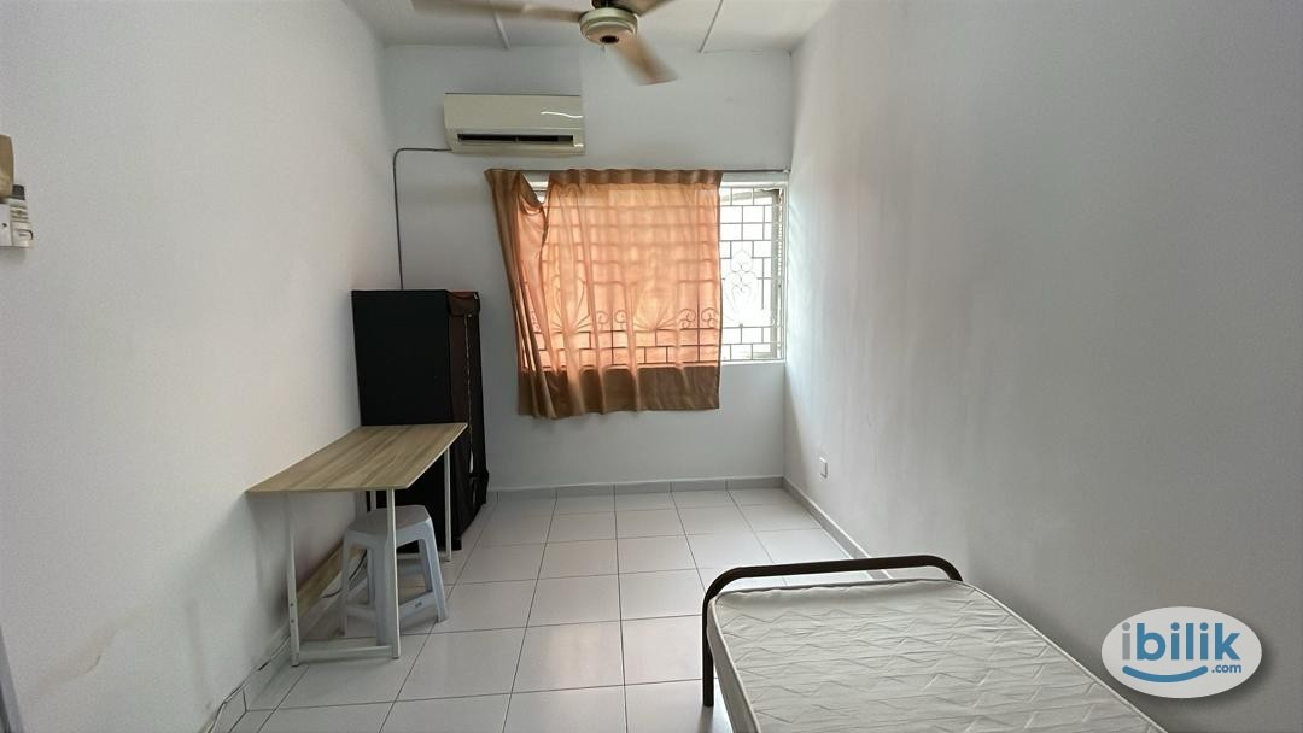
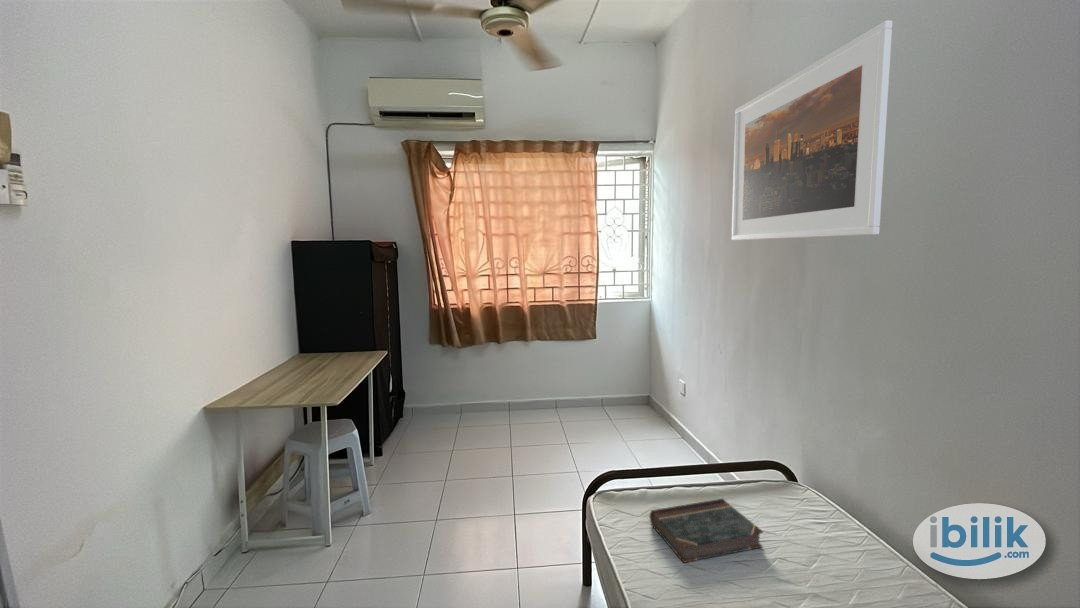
+ book (703, 526)
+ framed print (791, 158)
